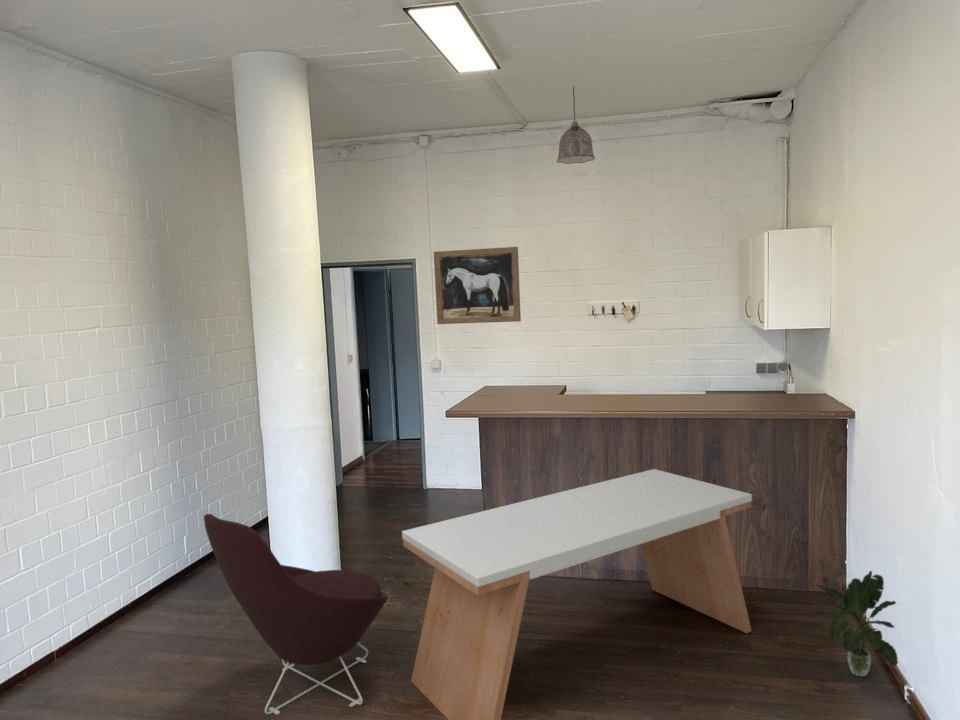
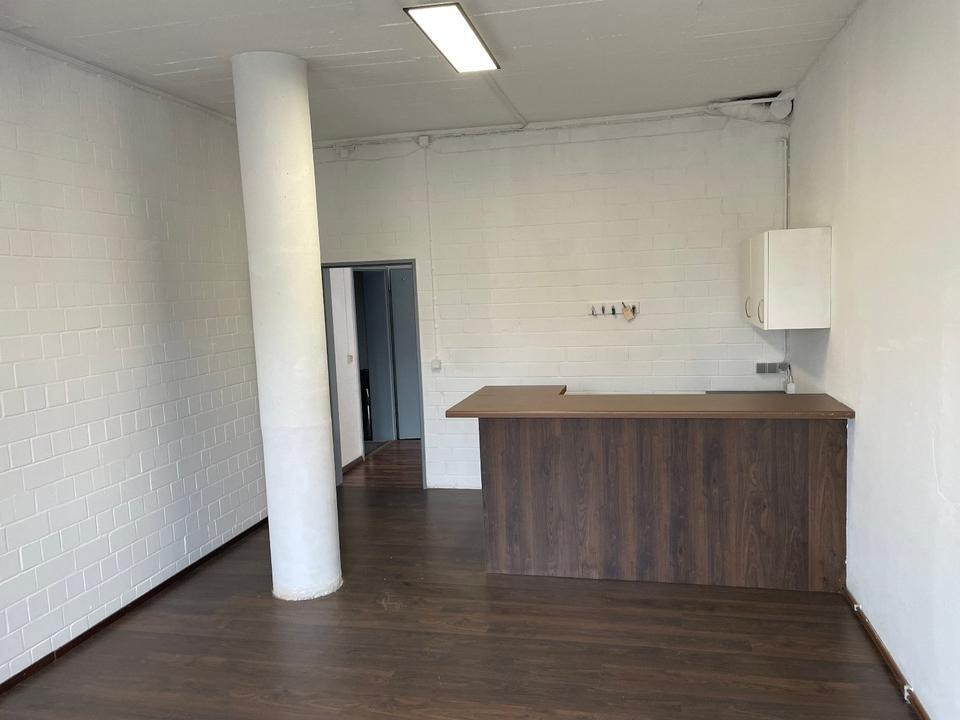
- dining table (579, 563)
- chair (303, 594)
- wall art (476, 286)
- pendant lamp (574, 123)
- potted plant (851, 622)
